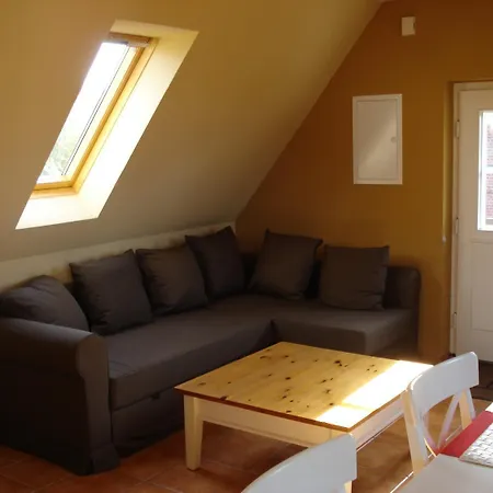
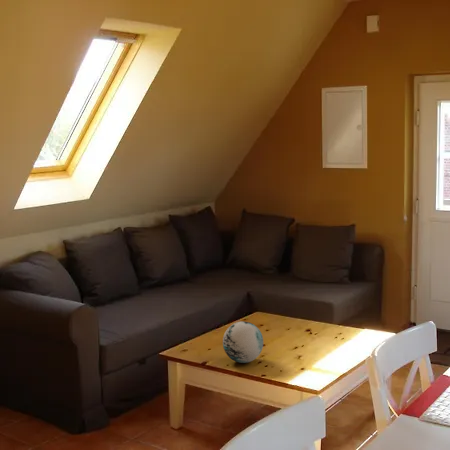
+ decorative orb (243, 342)
